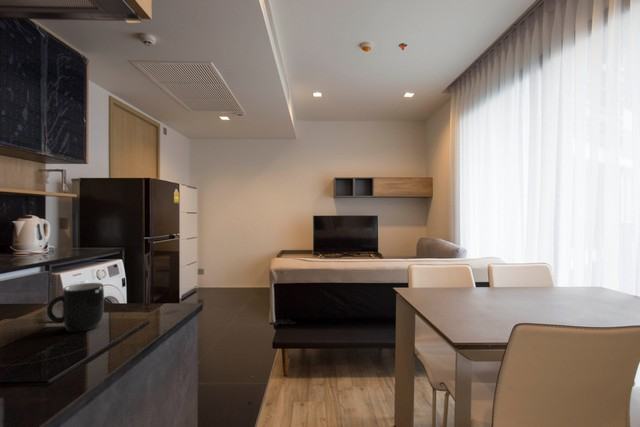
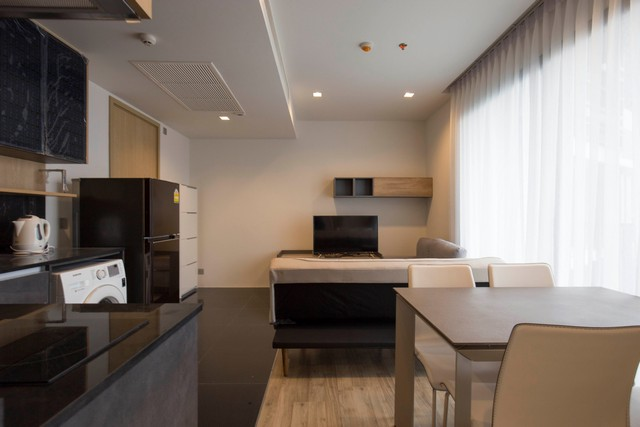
- mug (76, 307)
